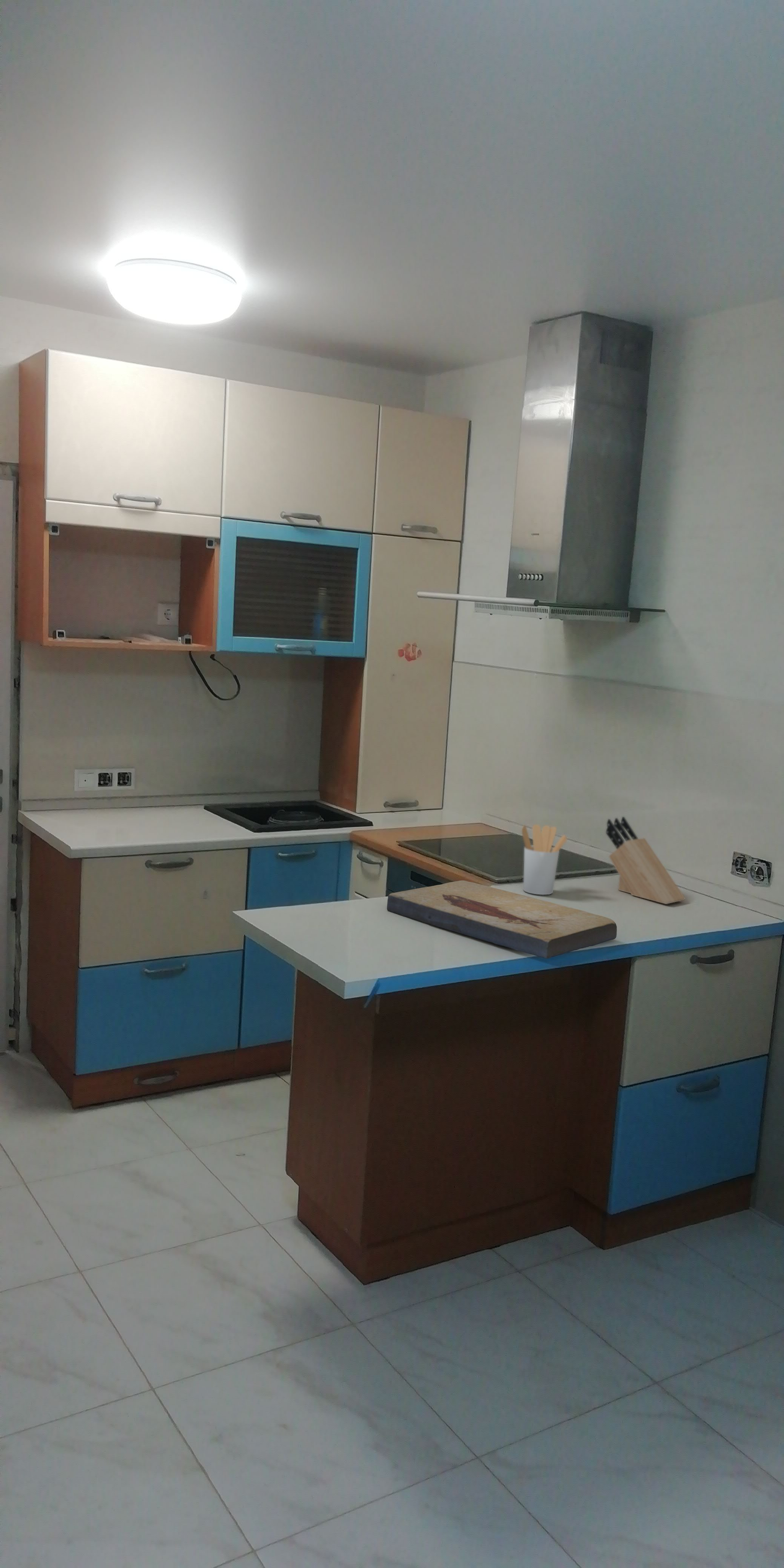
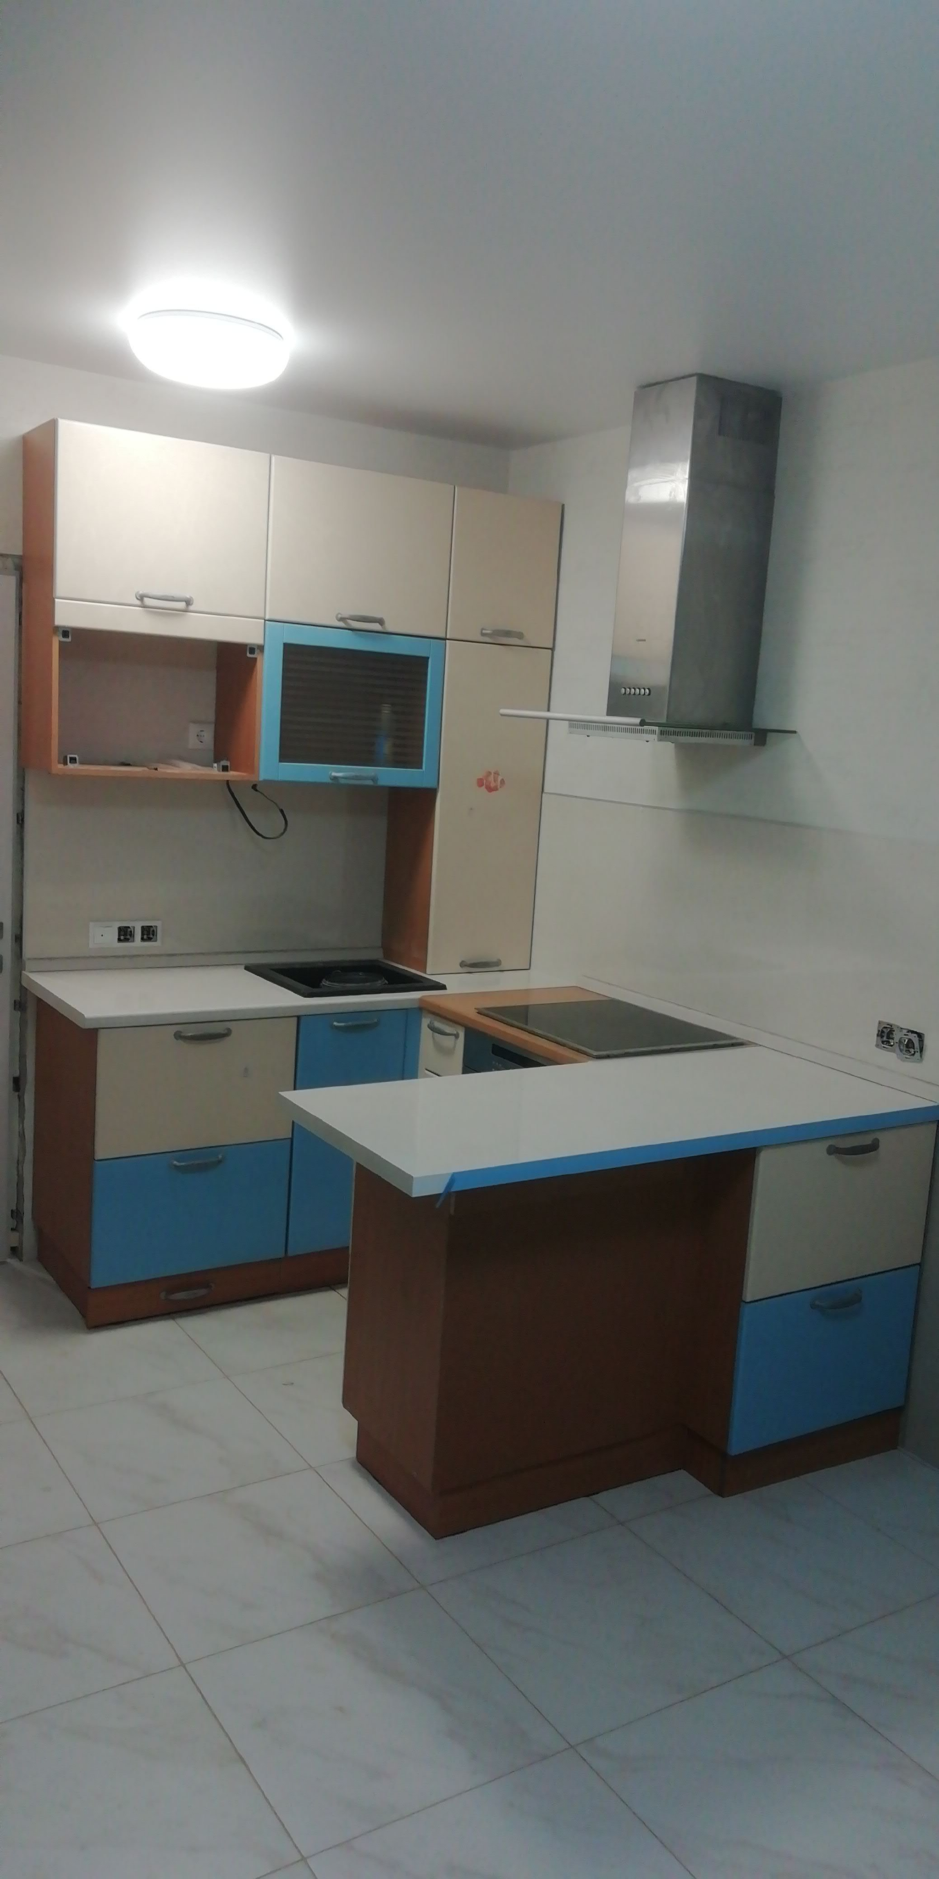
- utensil holder (541, 858)
- knife block (642, 858)
- fish fossil (500, 915)
